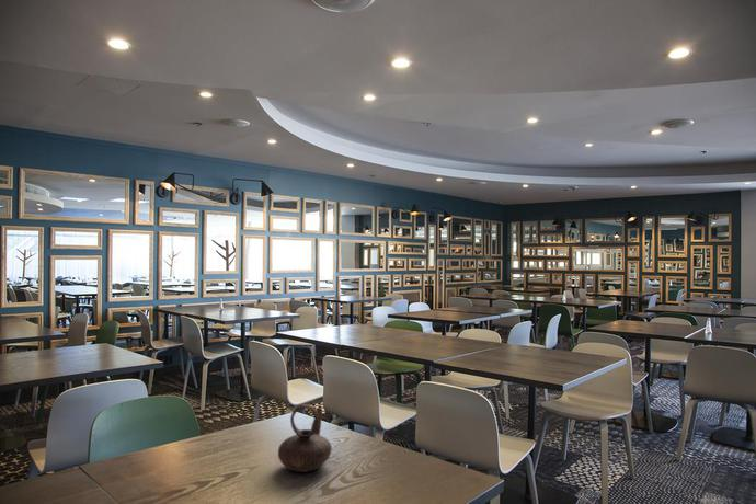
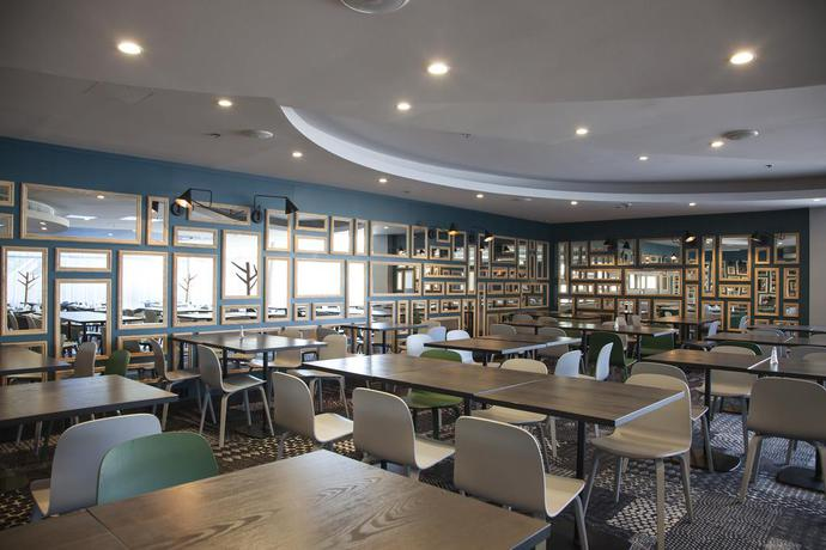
- teapot (307, 432)
